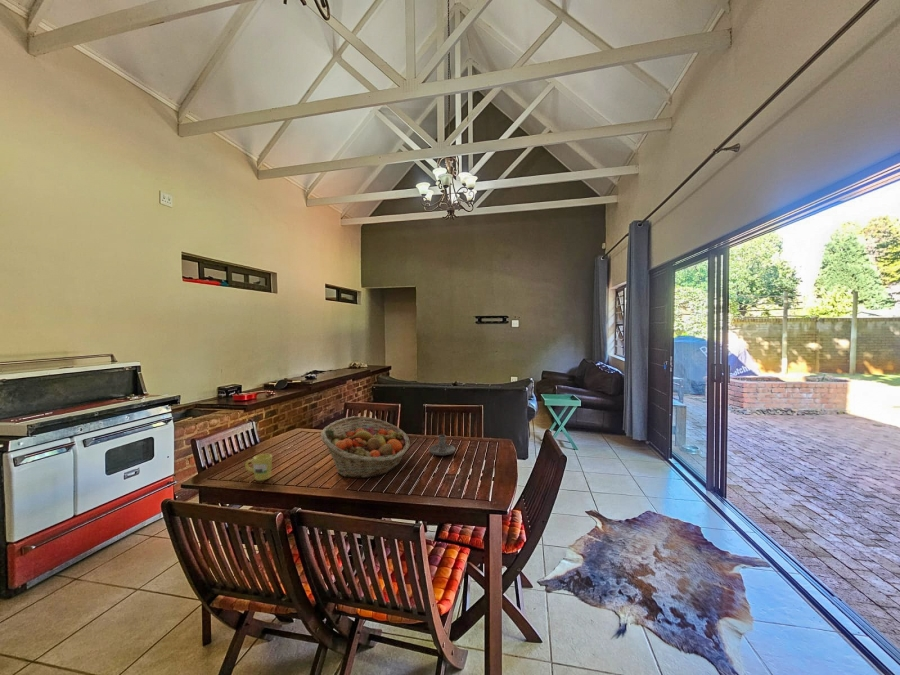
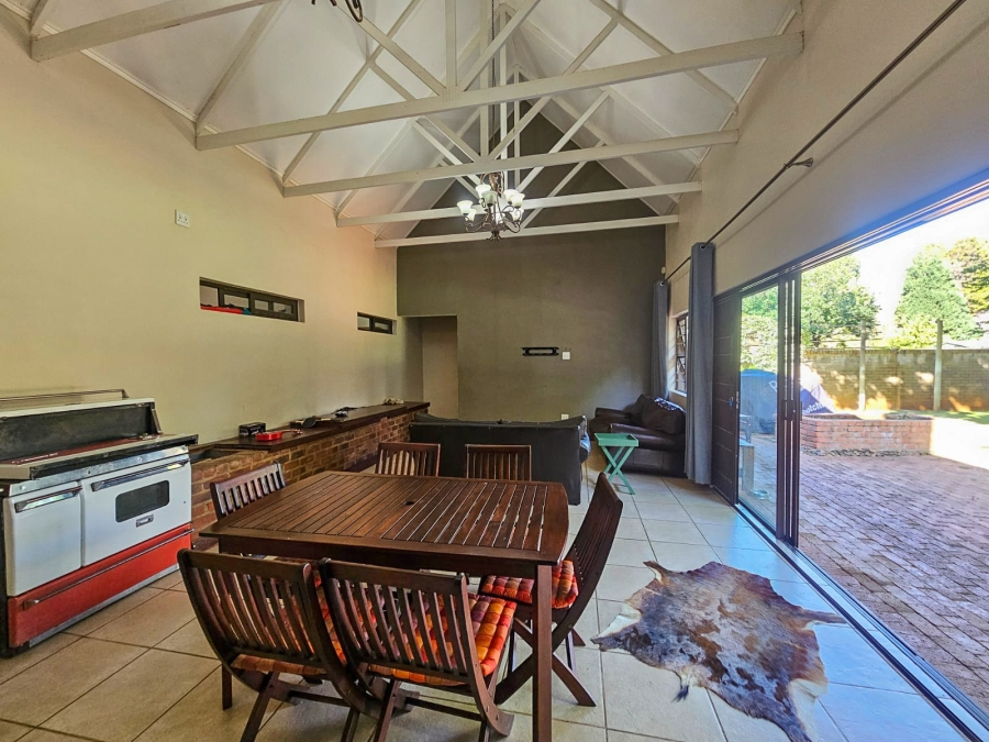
- mug (258, 467)
- fruit basket (367, 444)
- candle holder (442, 443)
